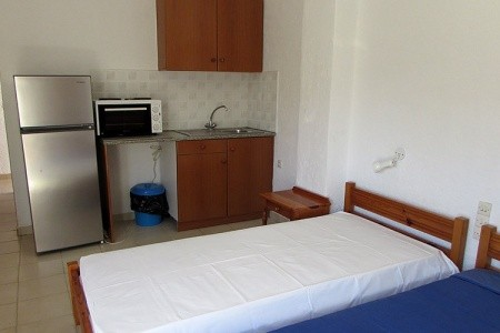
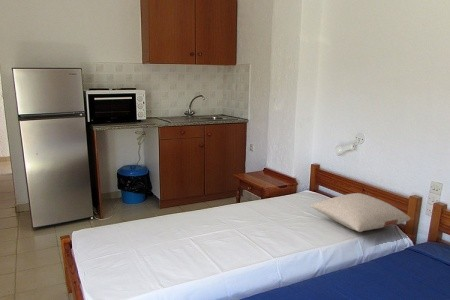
+ pillow (357, 211)
